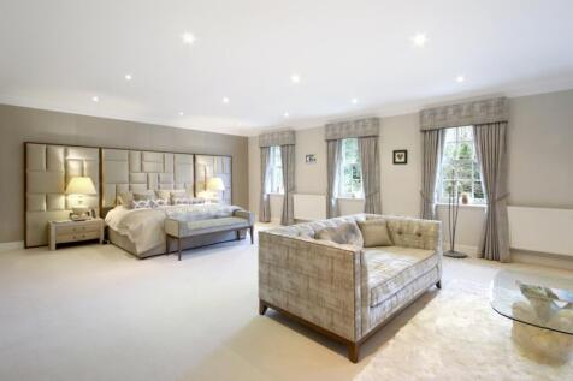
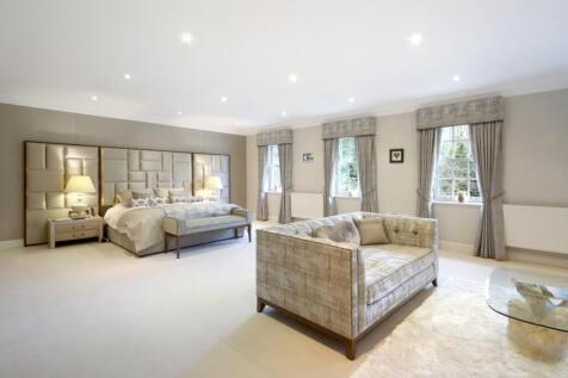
- floor lamp (453, 210)
